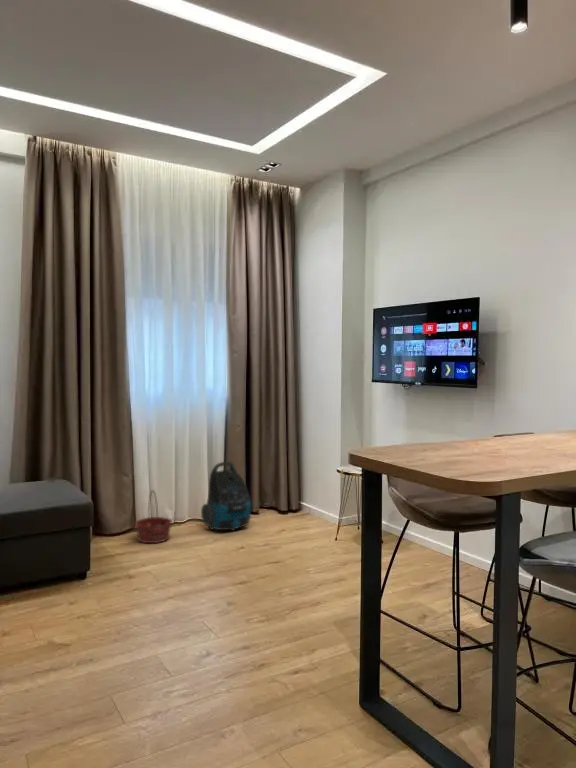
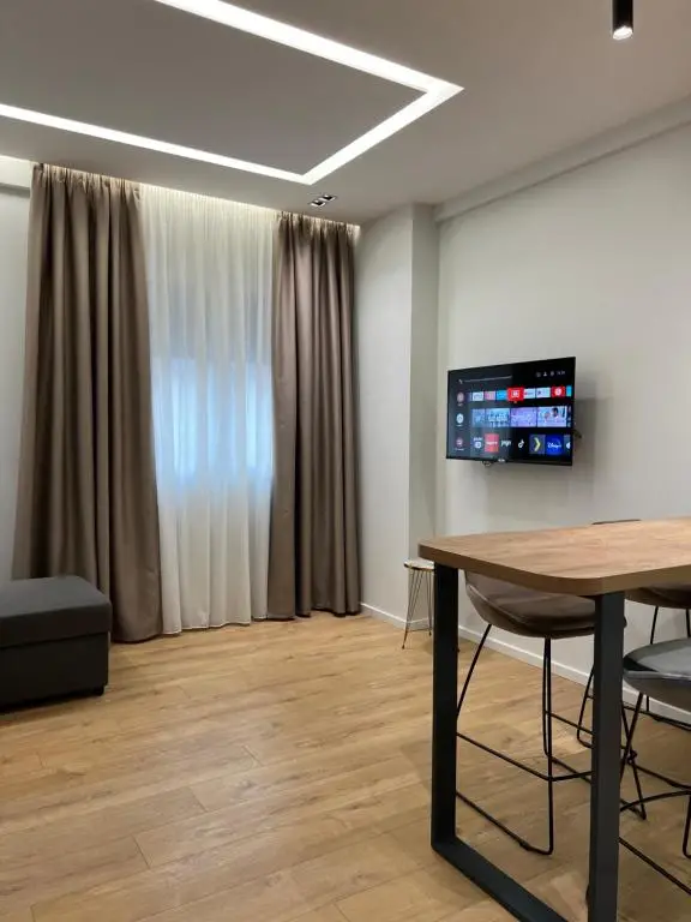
- vacuum cleaner (227, 495)
- basket (153, 517)
